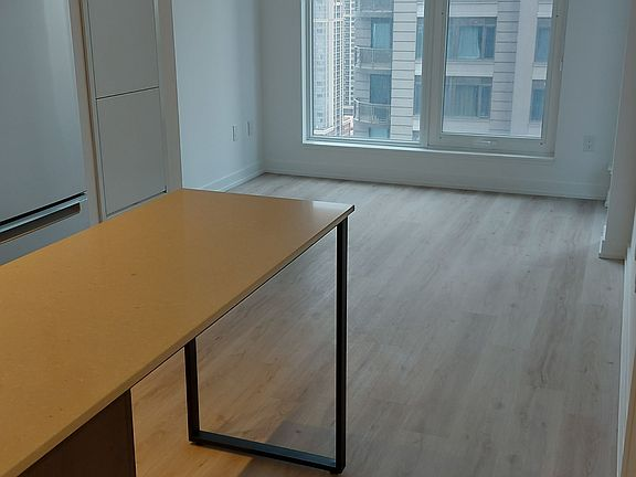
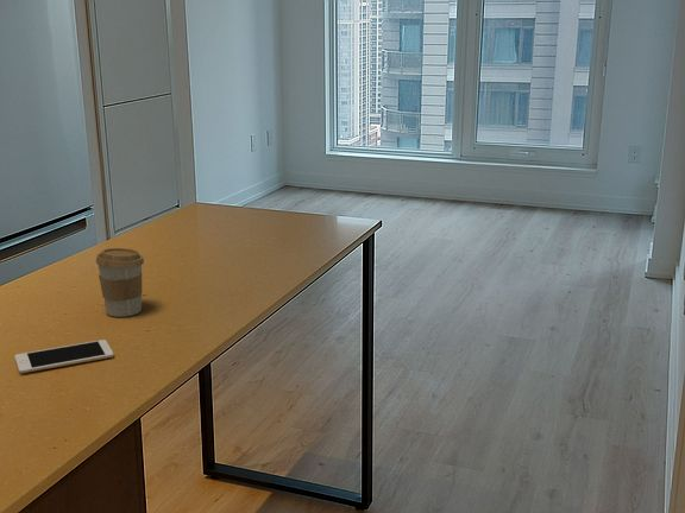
+ cell phone (64, 355)
+ coffee cup (121, 280)
